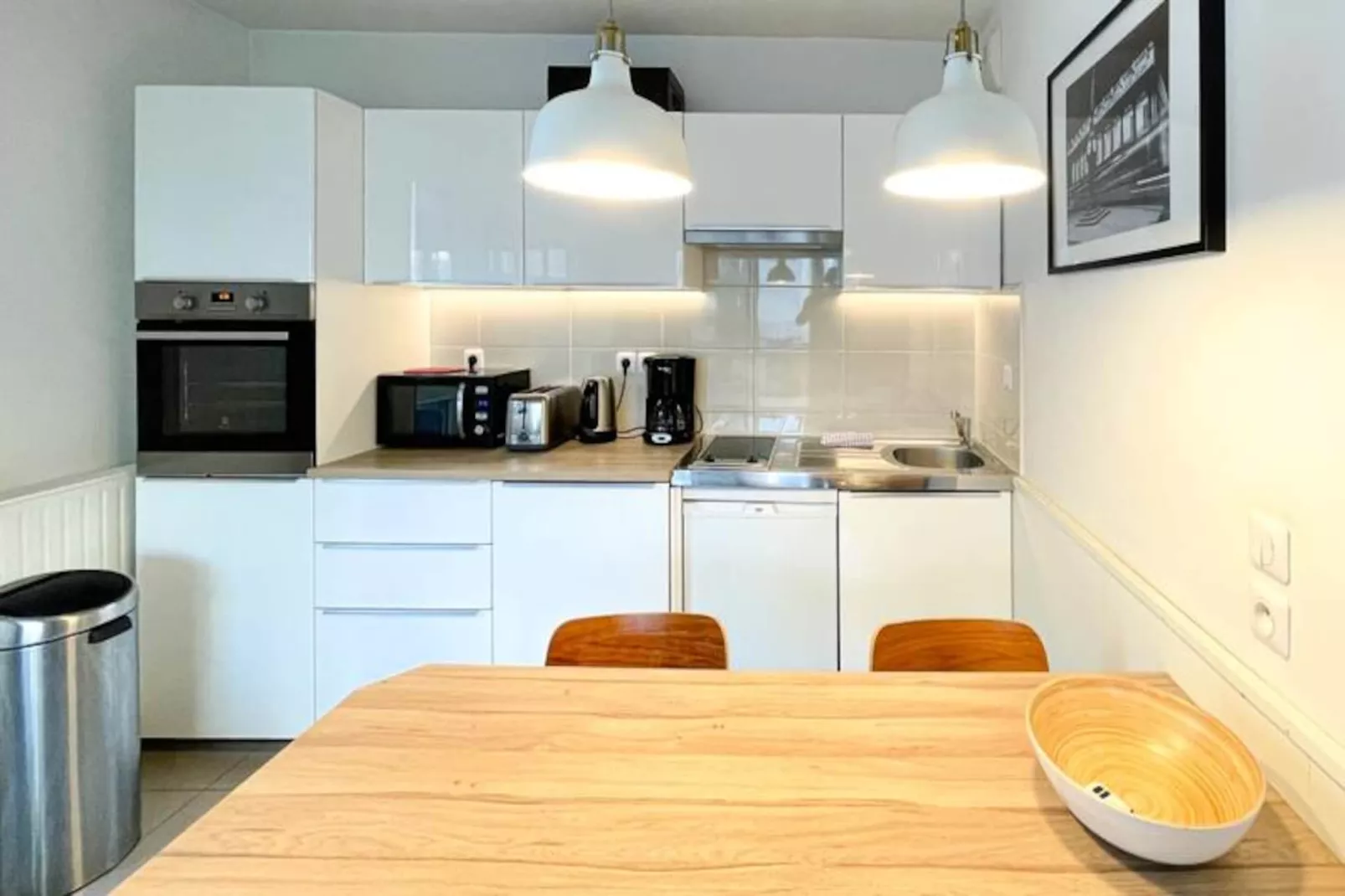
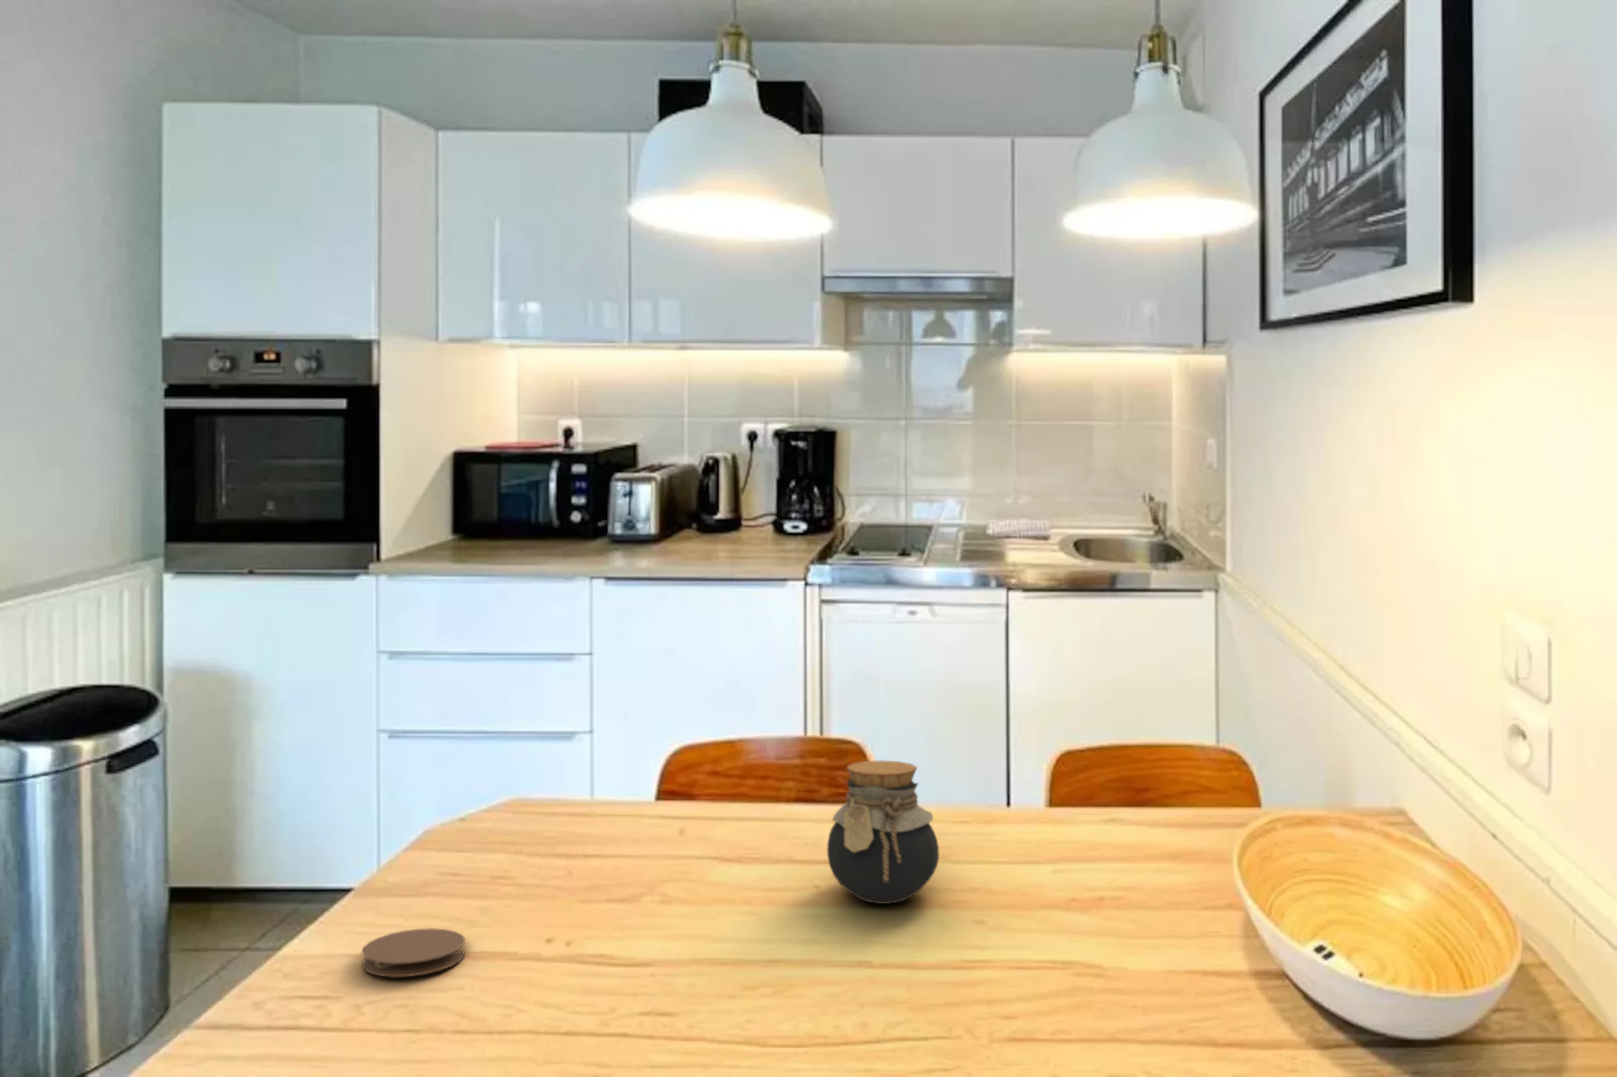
+ jar (879, 834)
+ coaster (414, 951)
